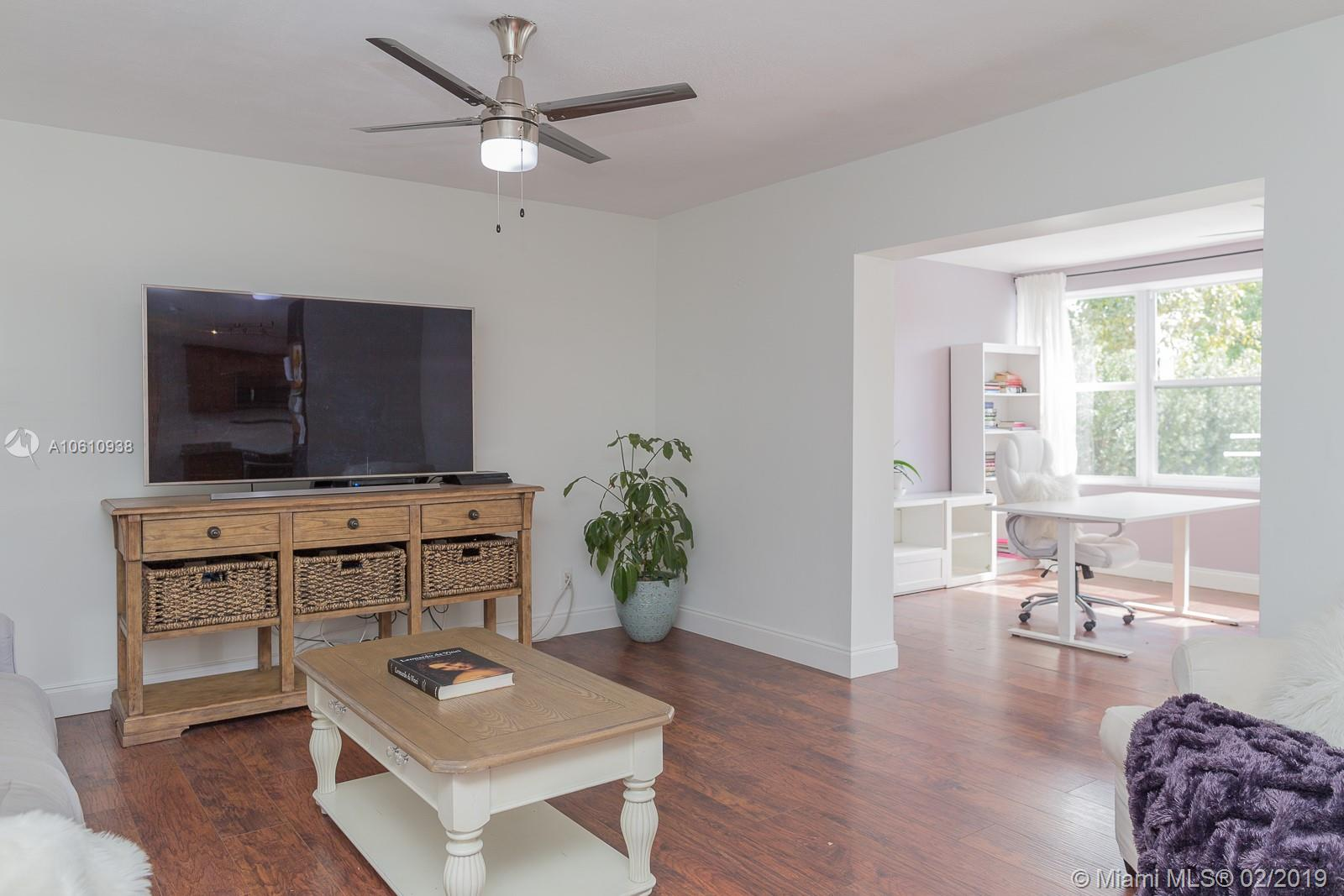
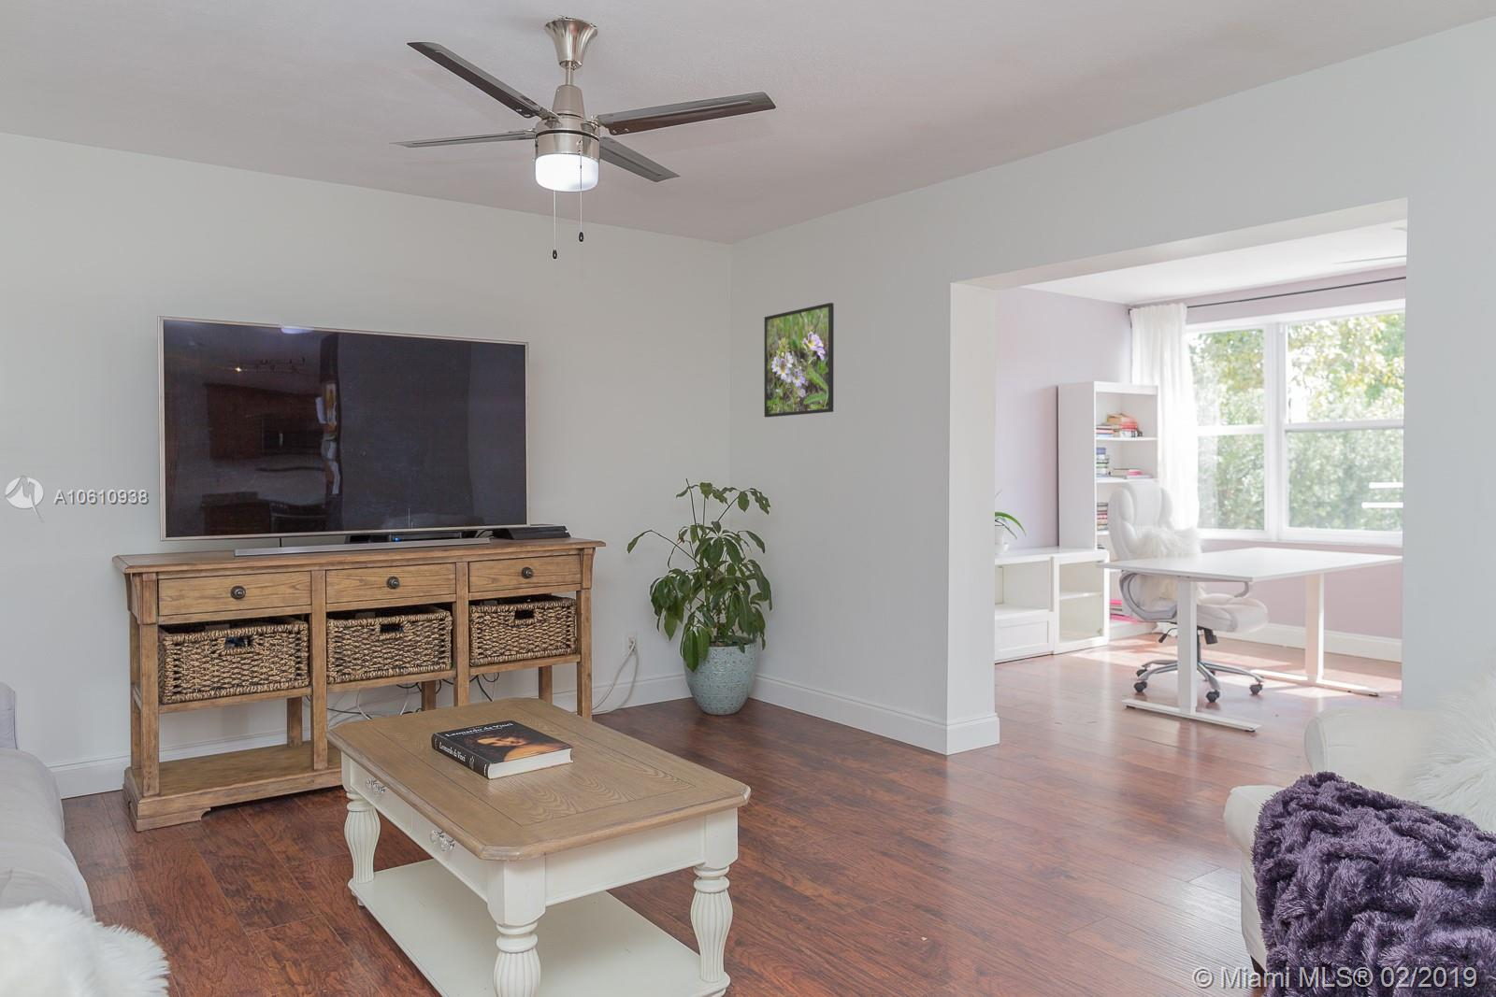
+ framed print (798, 362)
